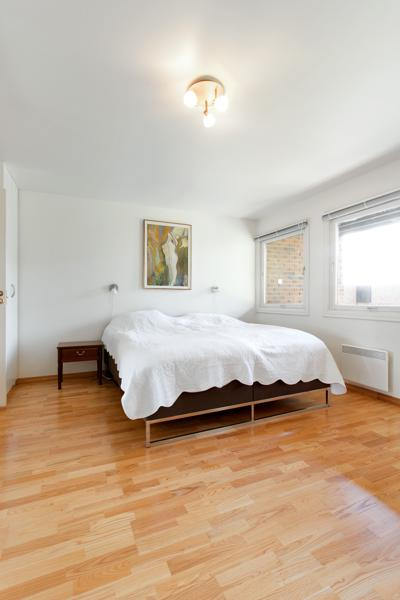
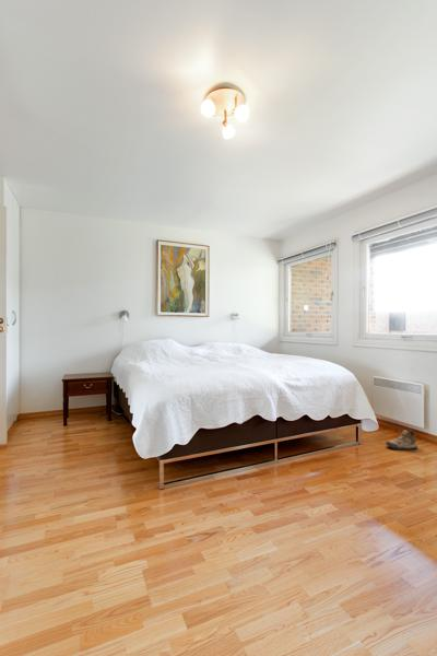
+ shoe (401, 438)
